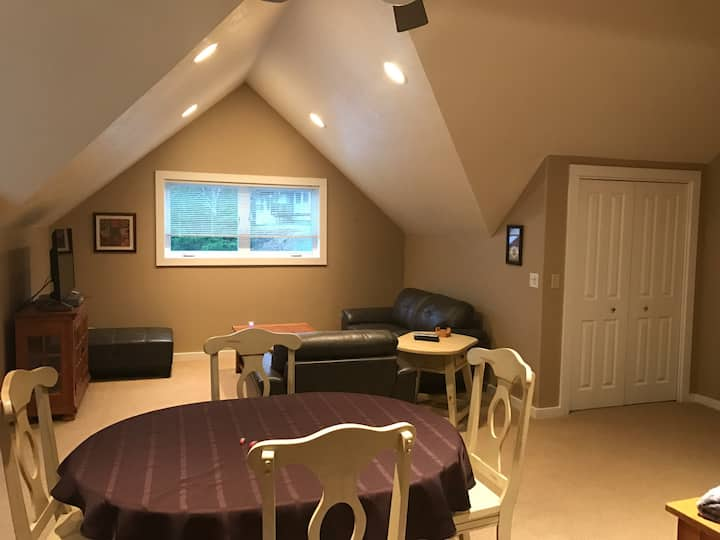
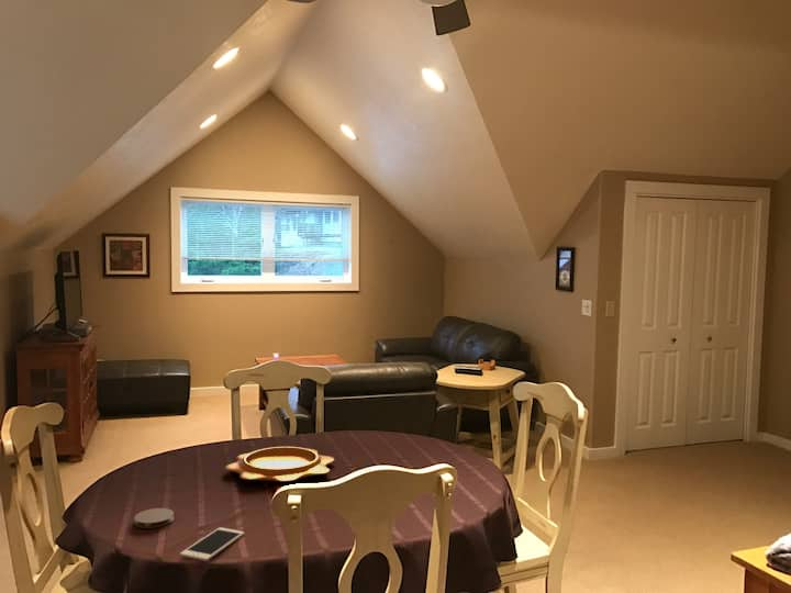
+ decorative bowl (281, 462)
+ cell phone (213, 542)
+ coaster (154, 517)
